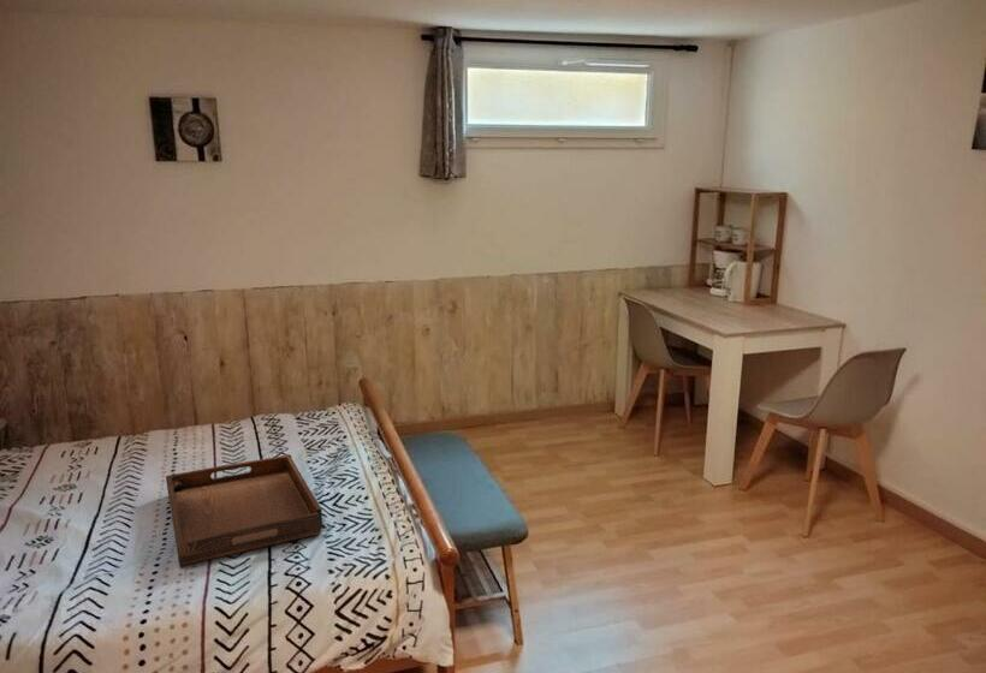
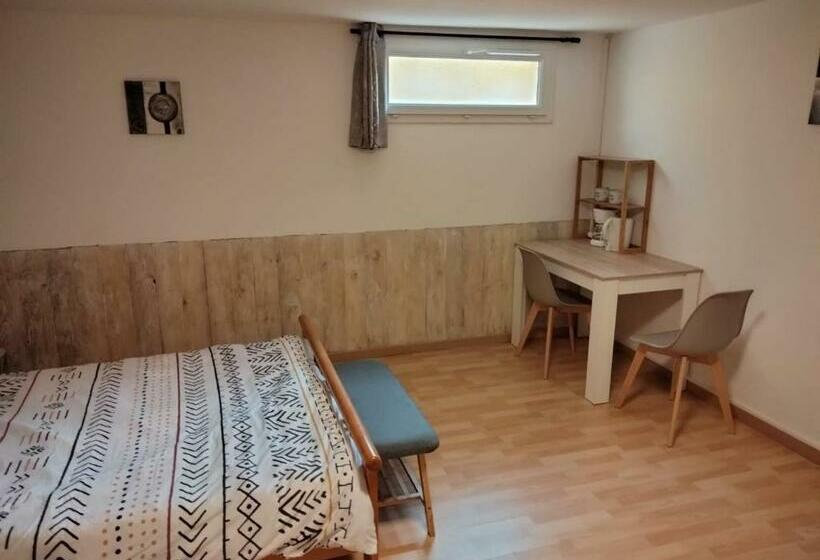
- serving tray (240, 502)
